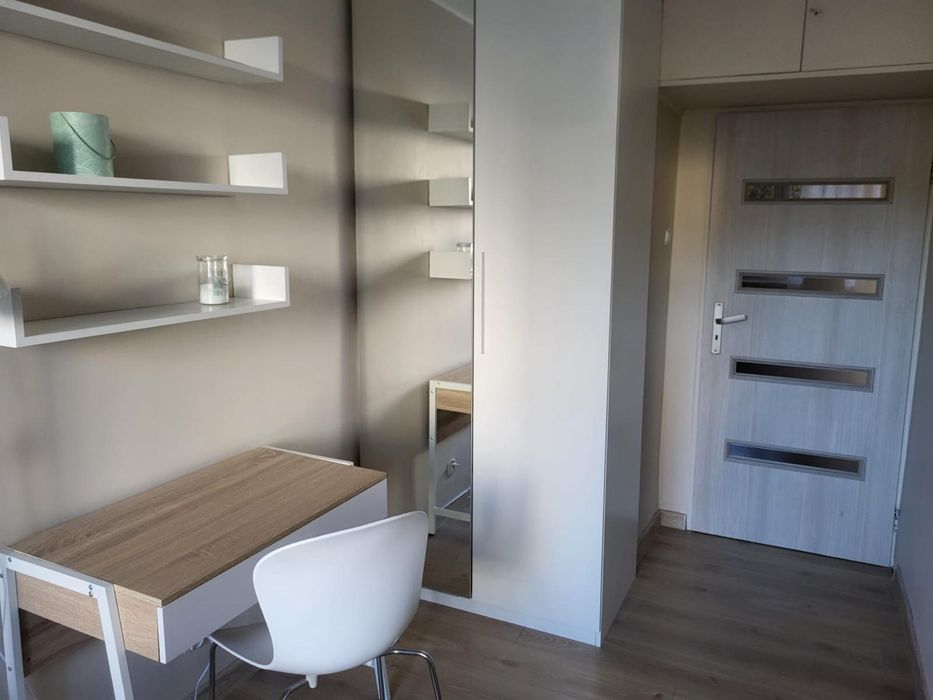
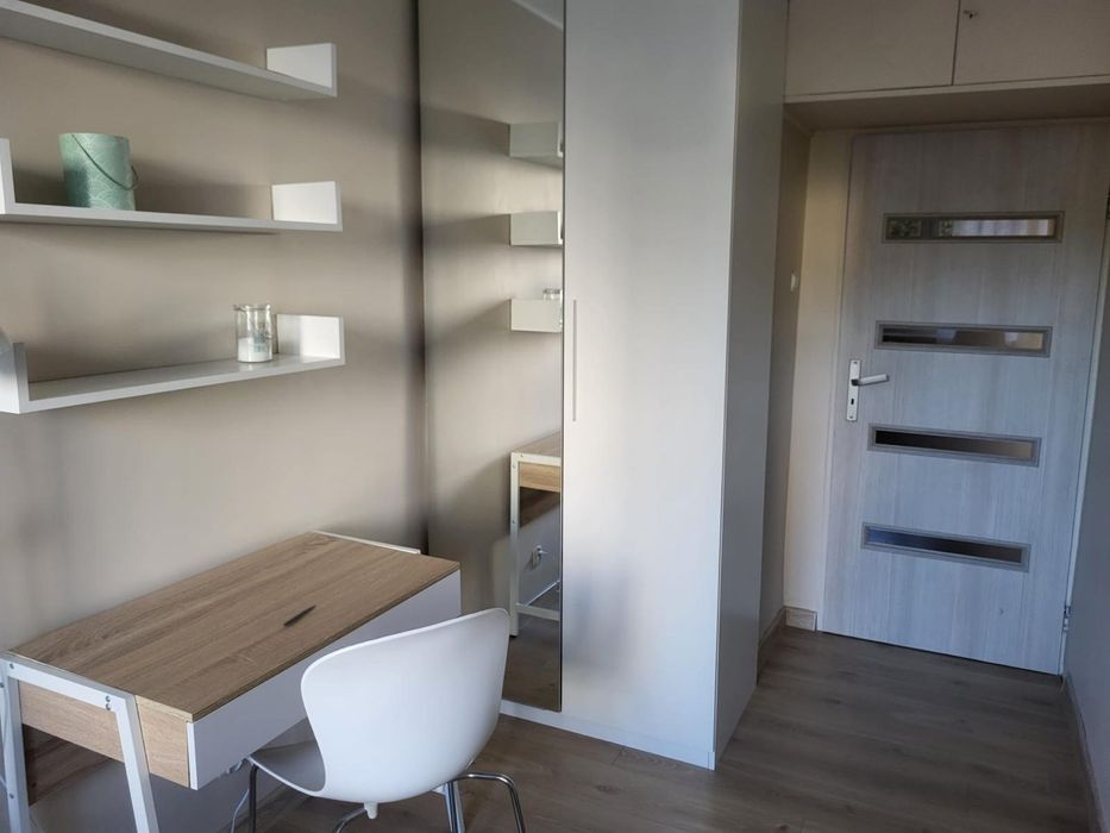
+ pen (301, 614)
